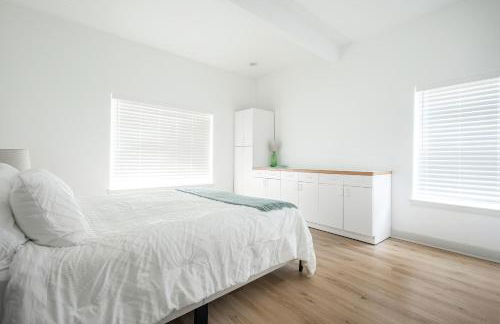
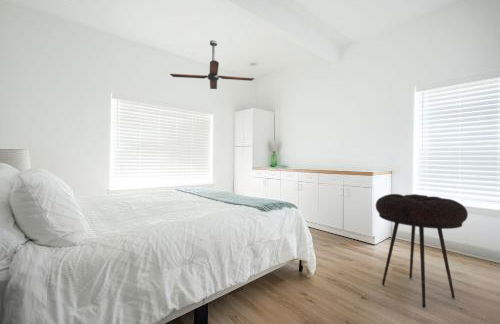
+ stool (420, 244)
+ ceiling fan (213, 60)
